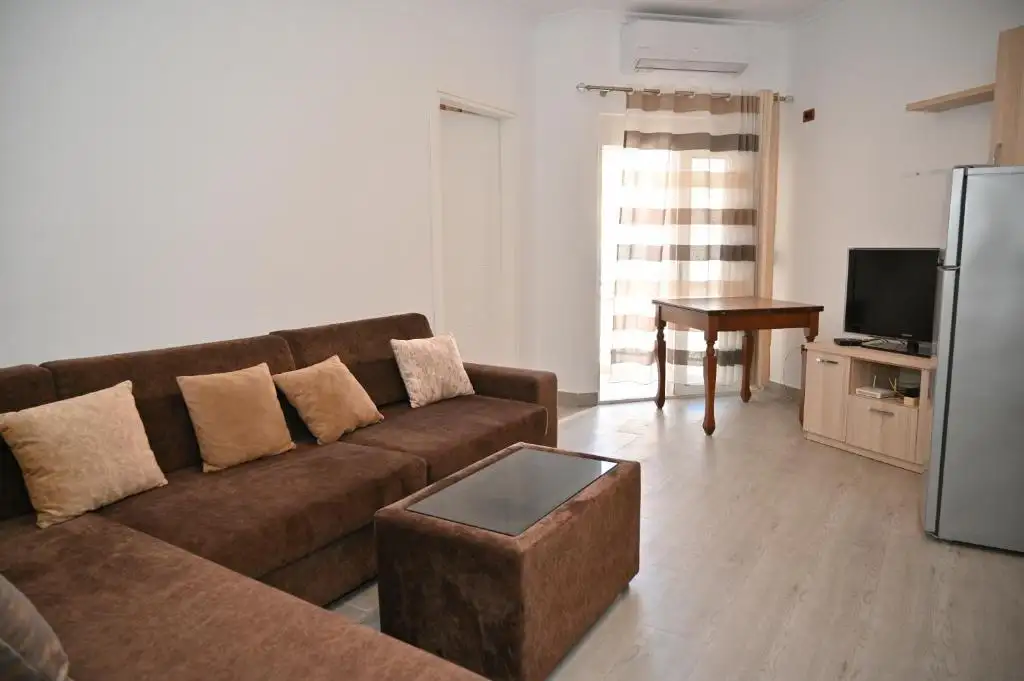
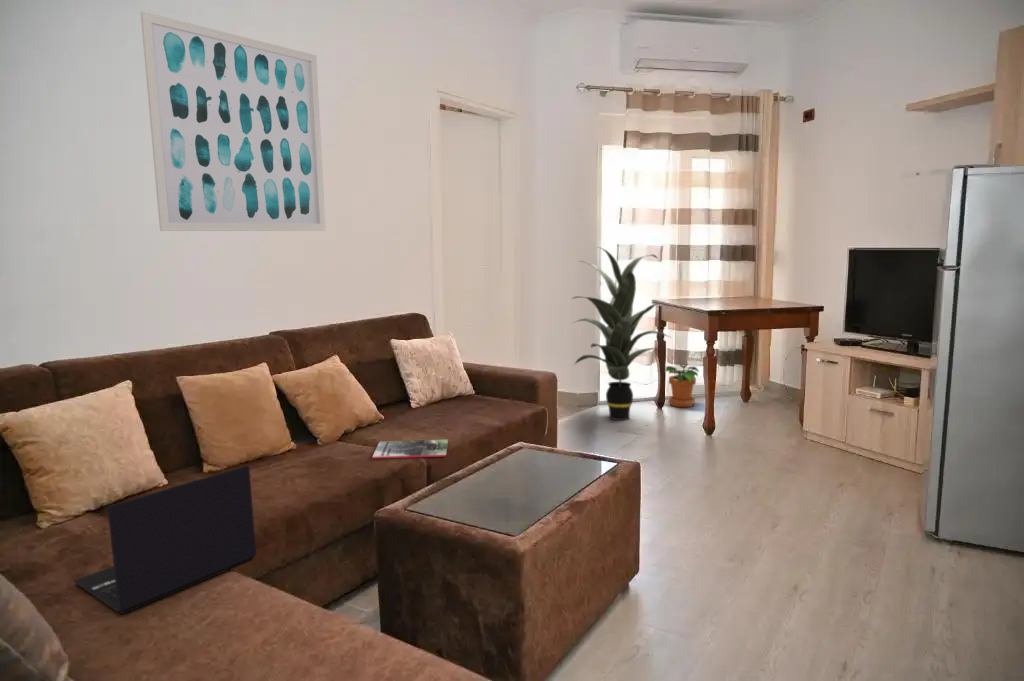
+ potted plant (681, 385)
+ laptop (164, 523)
+ magazine (411, 448)
+ indoor plant (613, 333)
+ wall art (245, 135)
